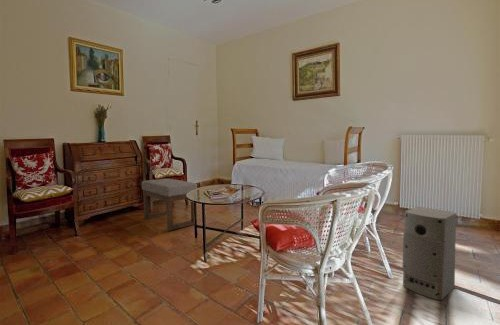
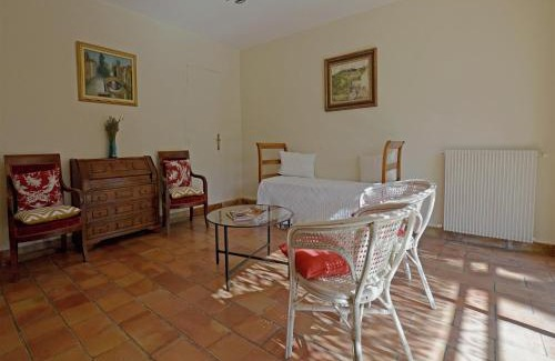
- ottoman (168, 201)
- air purifier (428, 249)
